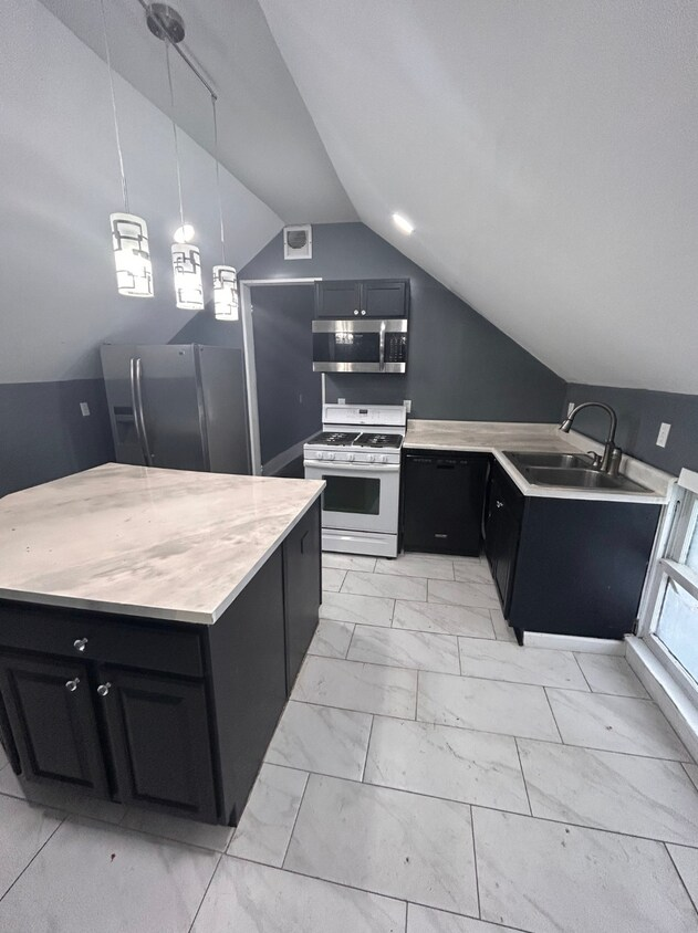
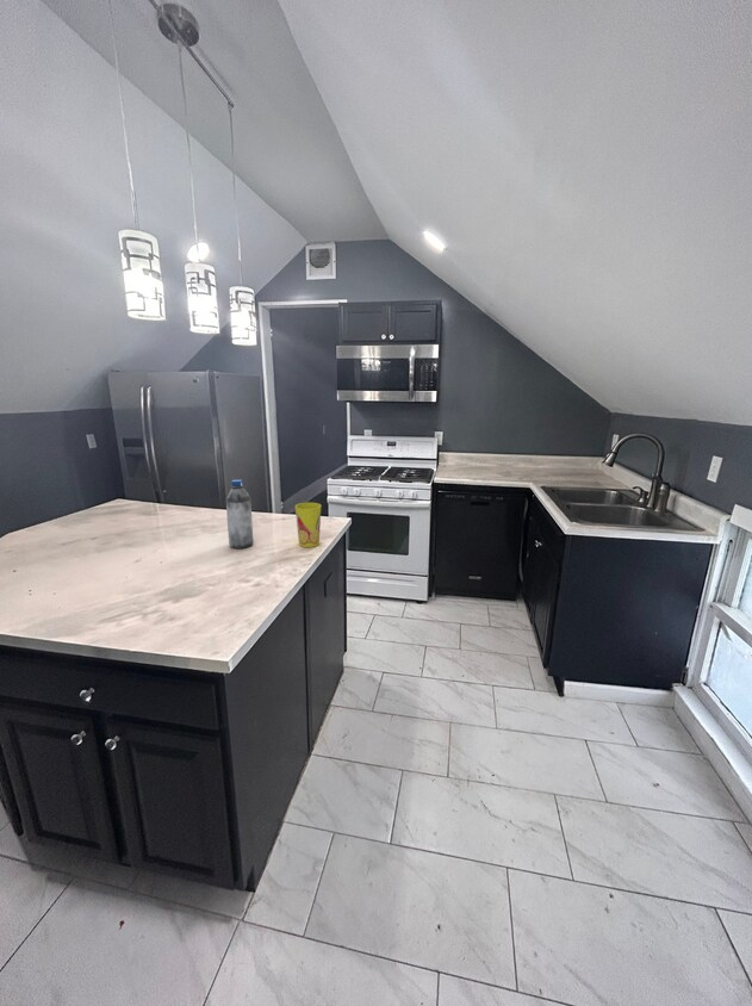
+ water bottle (238, 513)
+ cup (309, 524)
